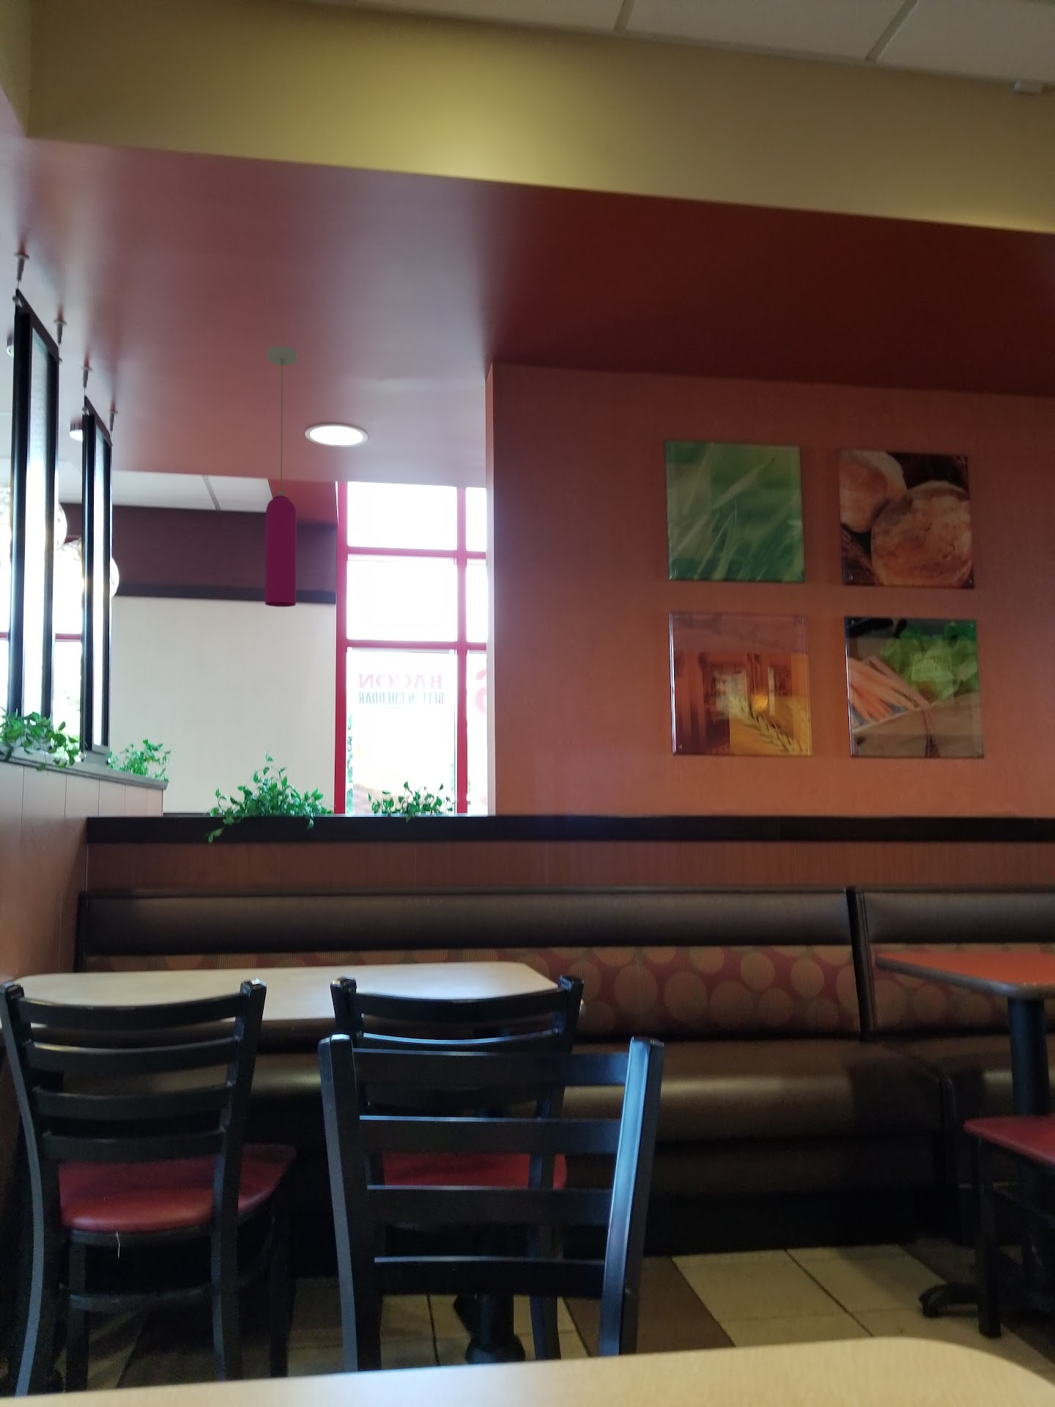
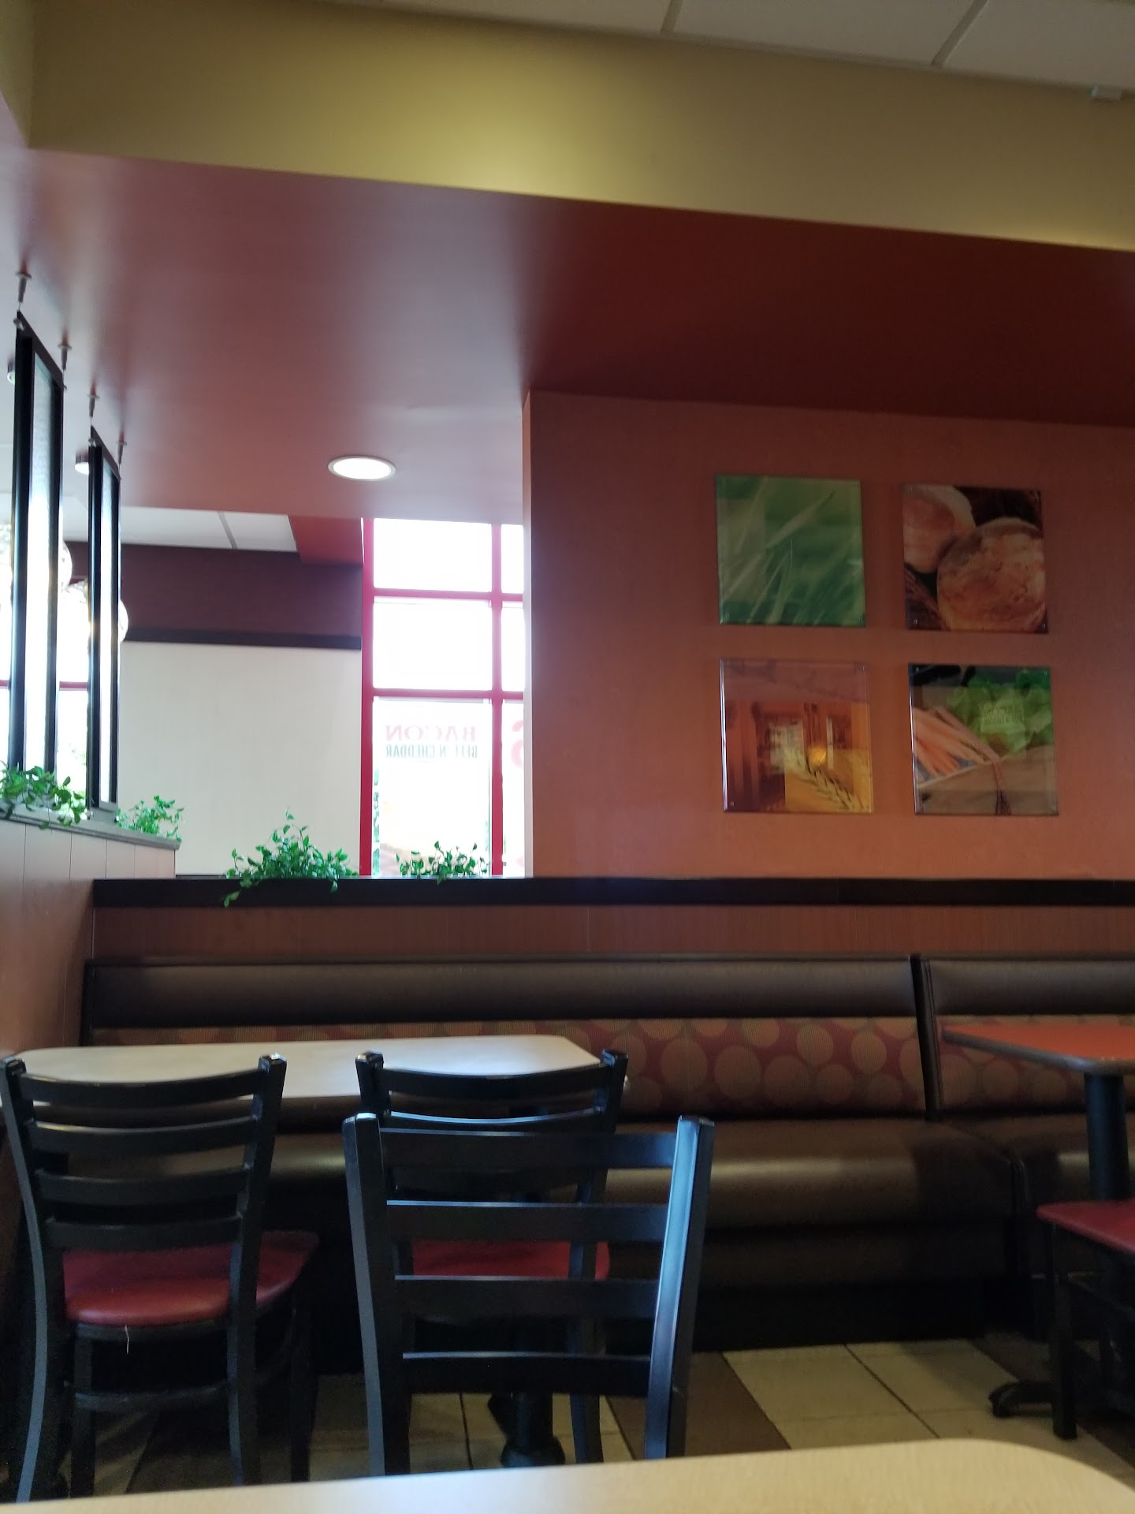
- pendant light (281, 477)
